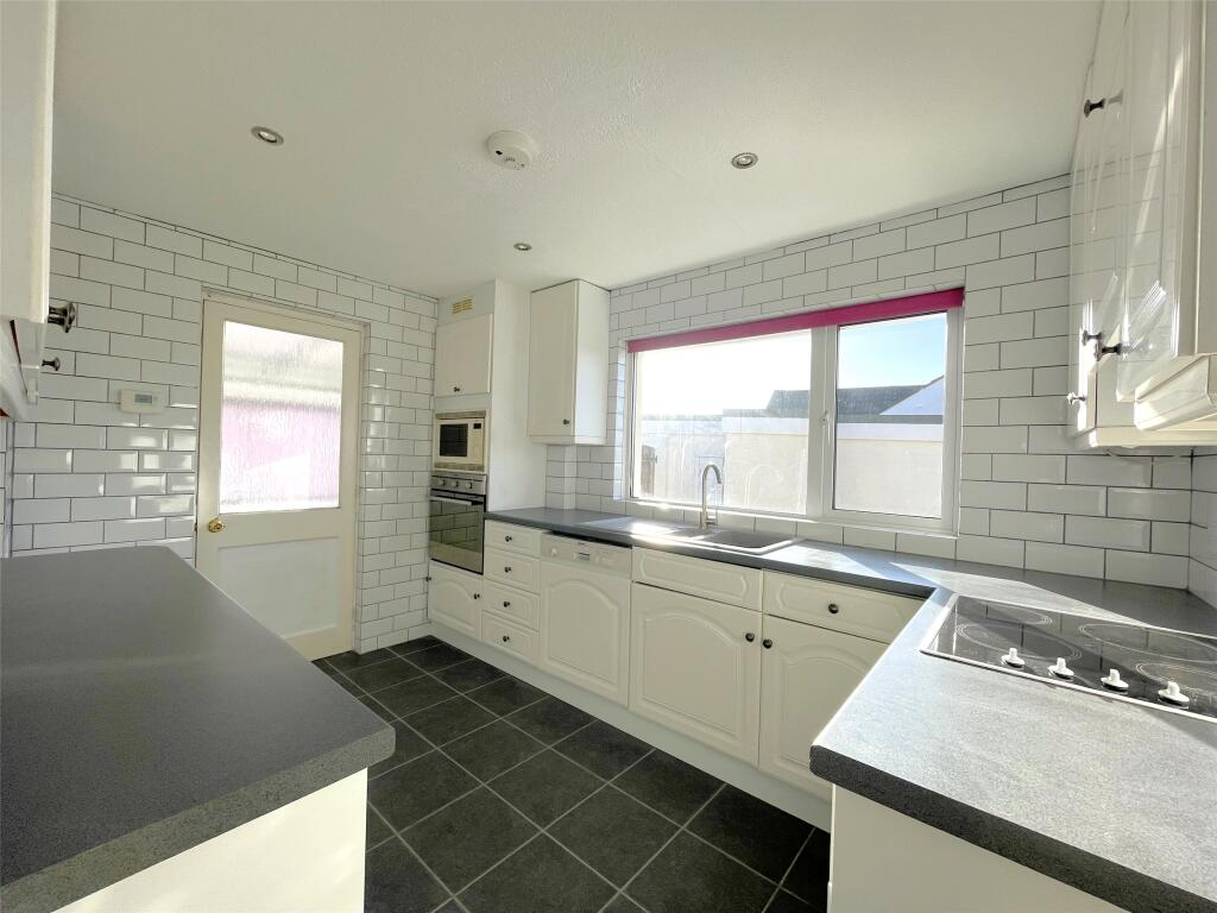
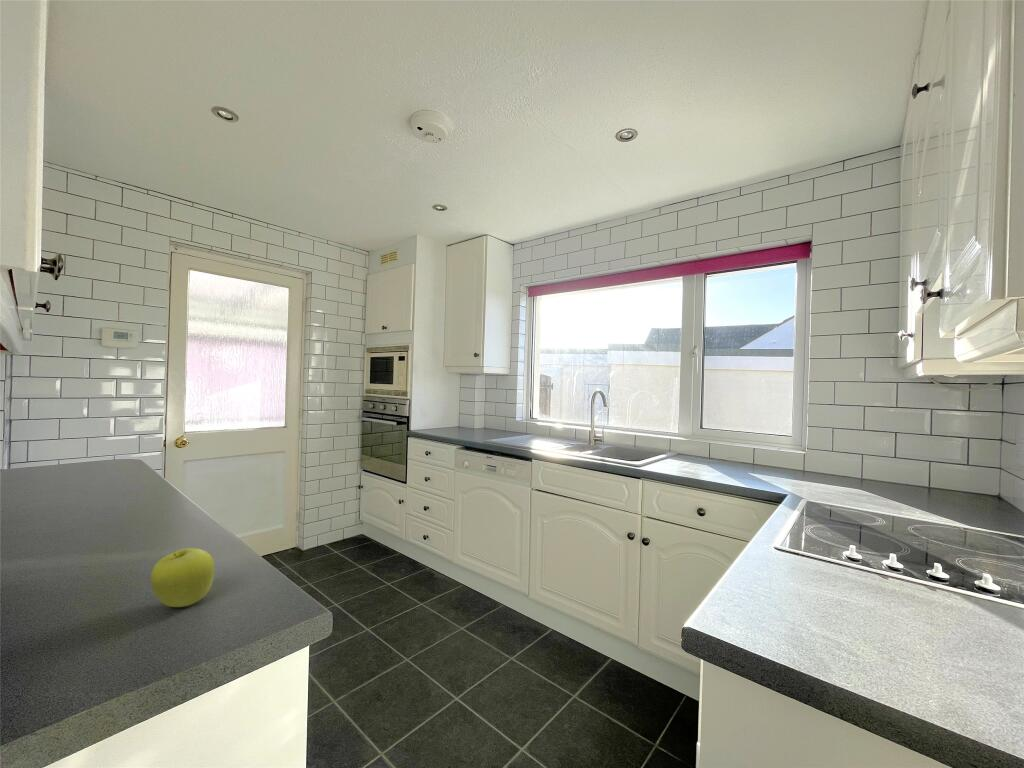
+ fruit (183, 576)
